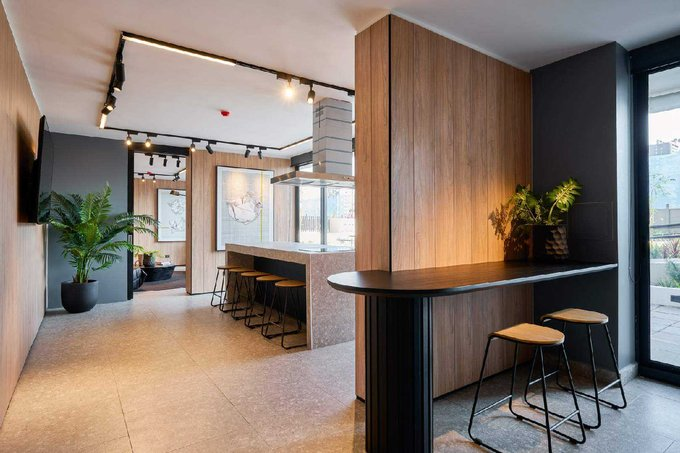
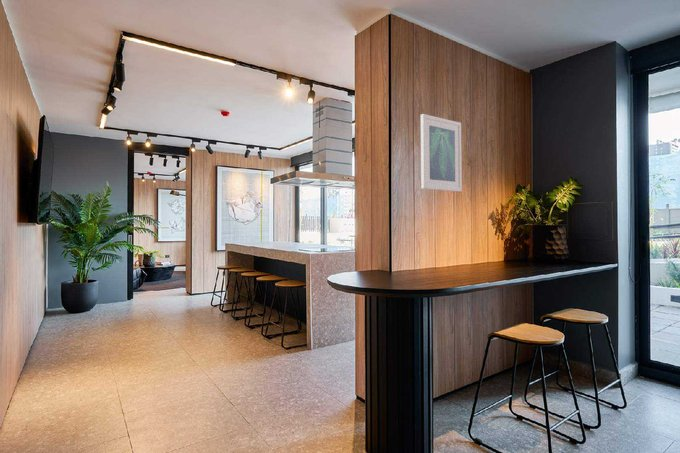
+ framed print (442, 154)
